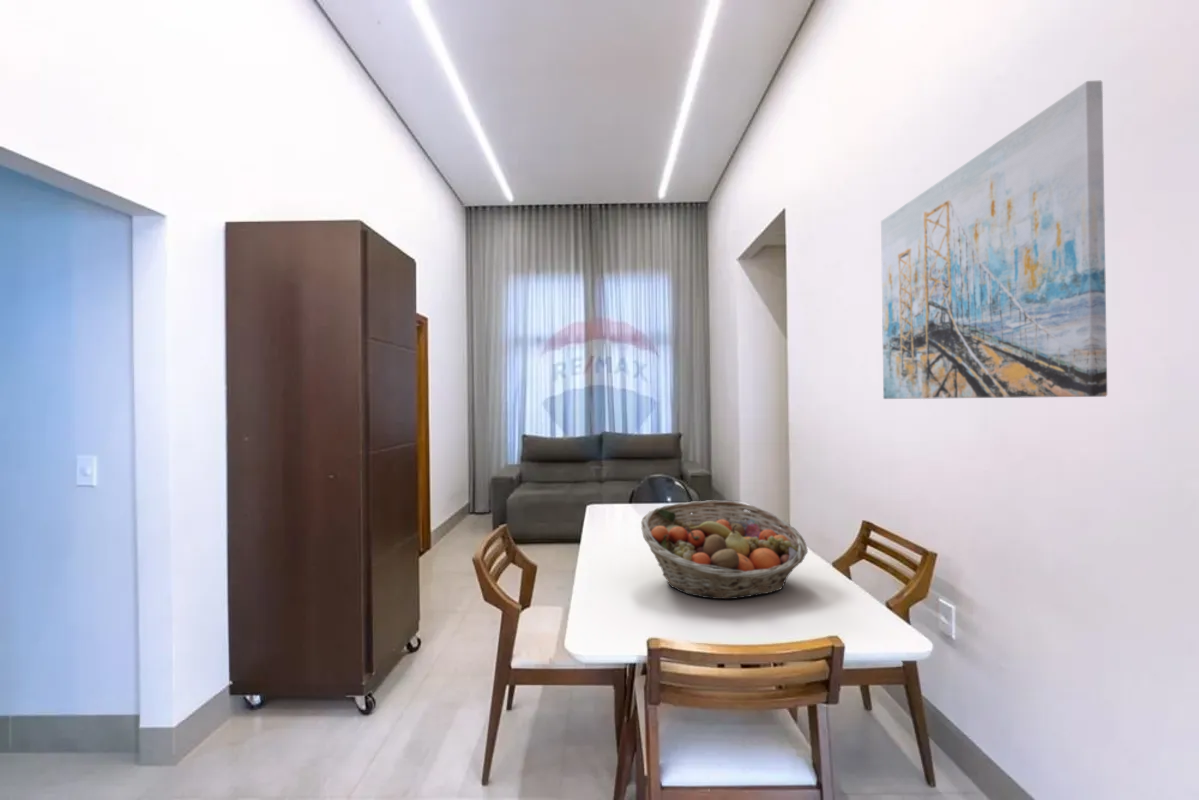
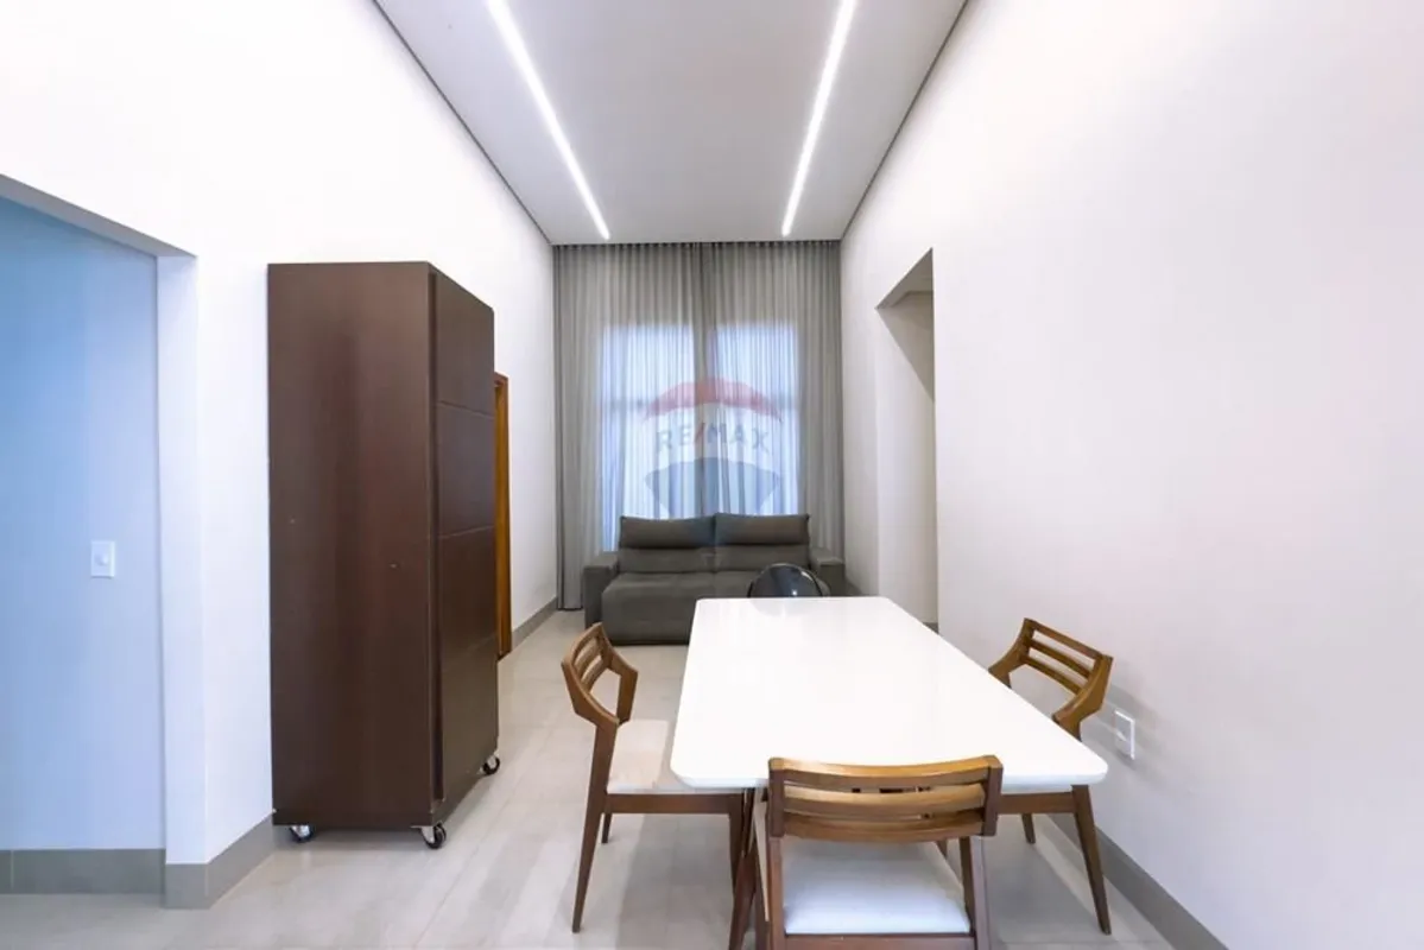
- fruit basket (722, 545)
- wall art (962, 283)
